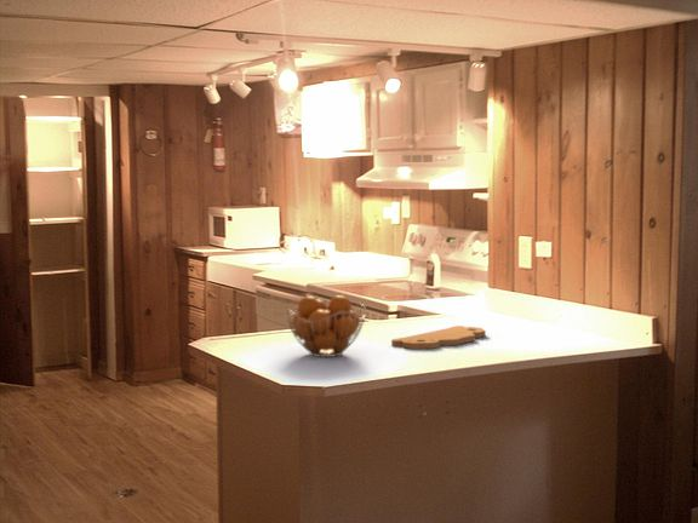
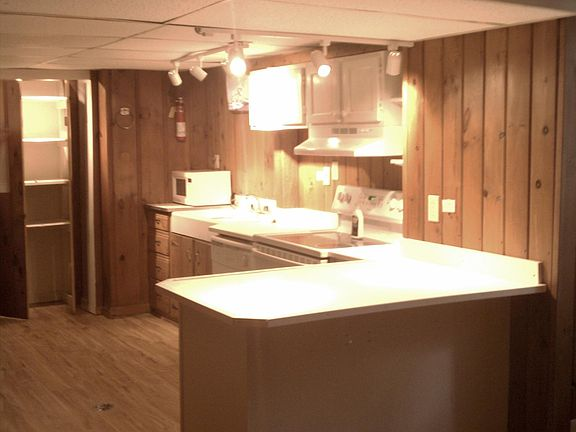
- fruit basket (326, 324)
- cutting board (445, 337)
